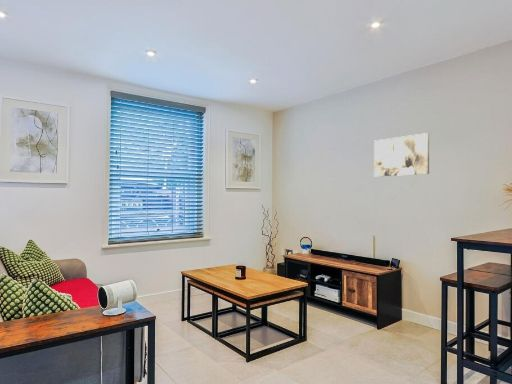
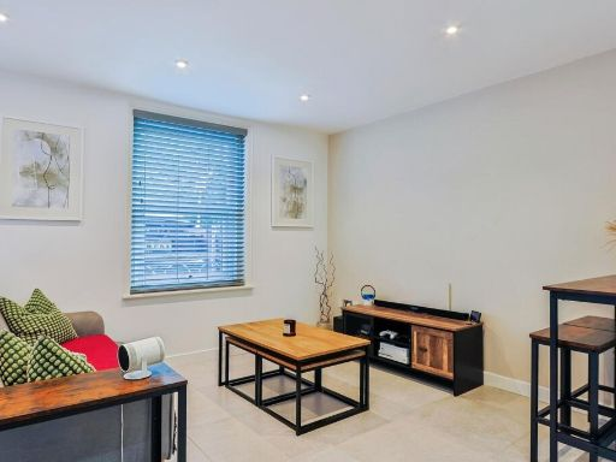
- wall art (399, 156)
